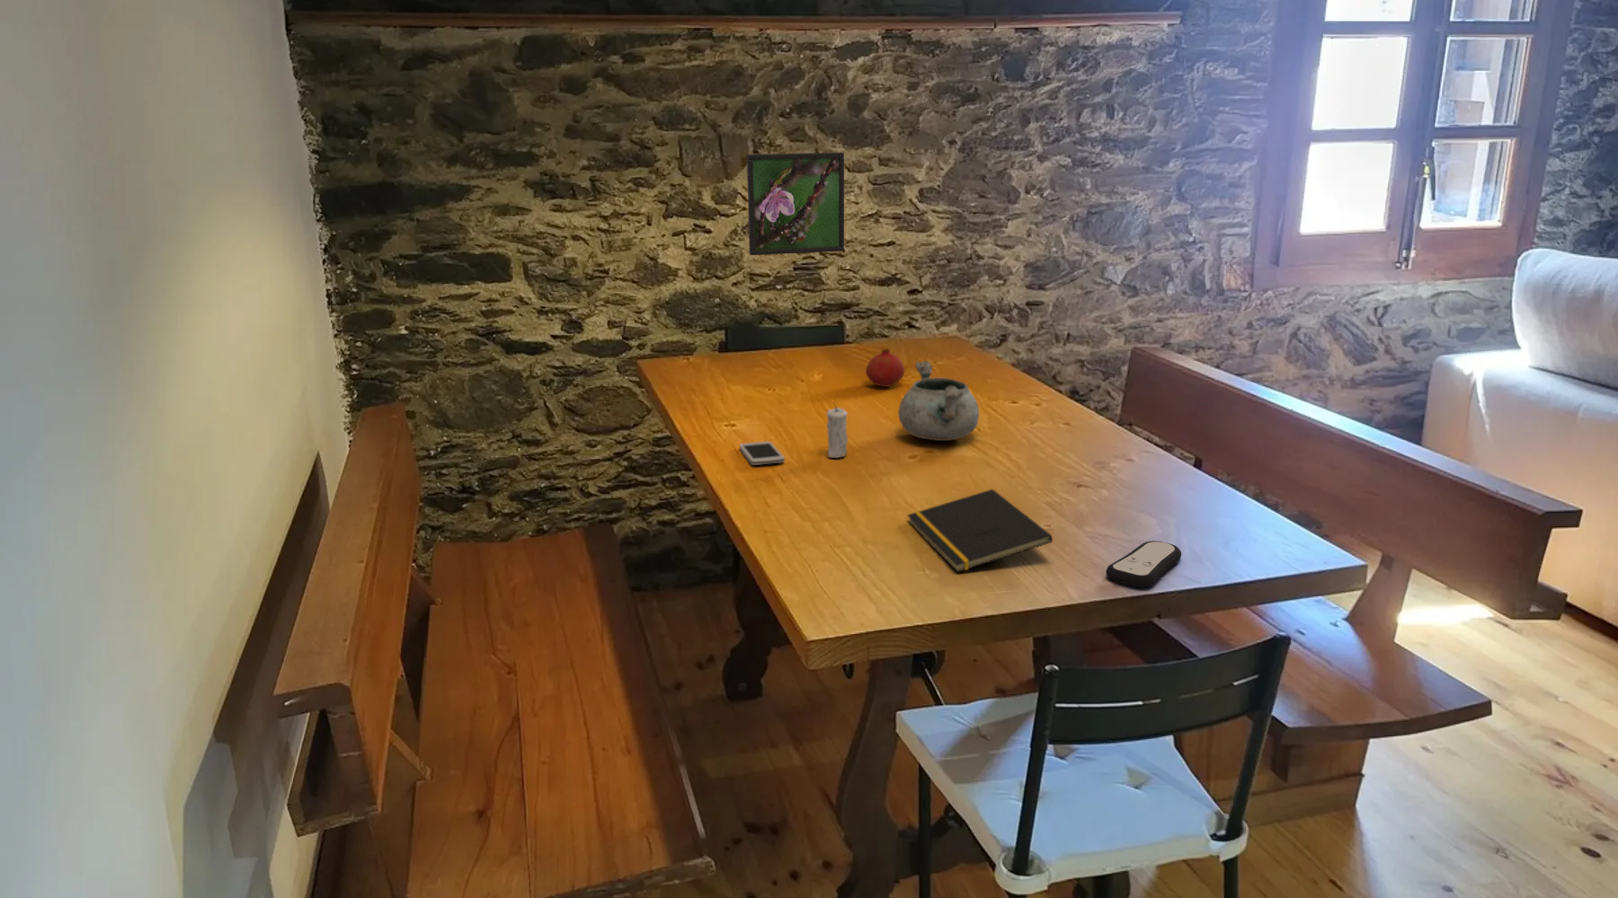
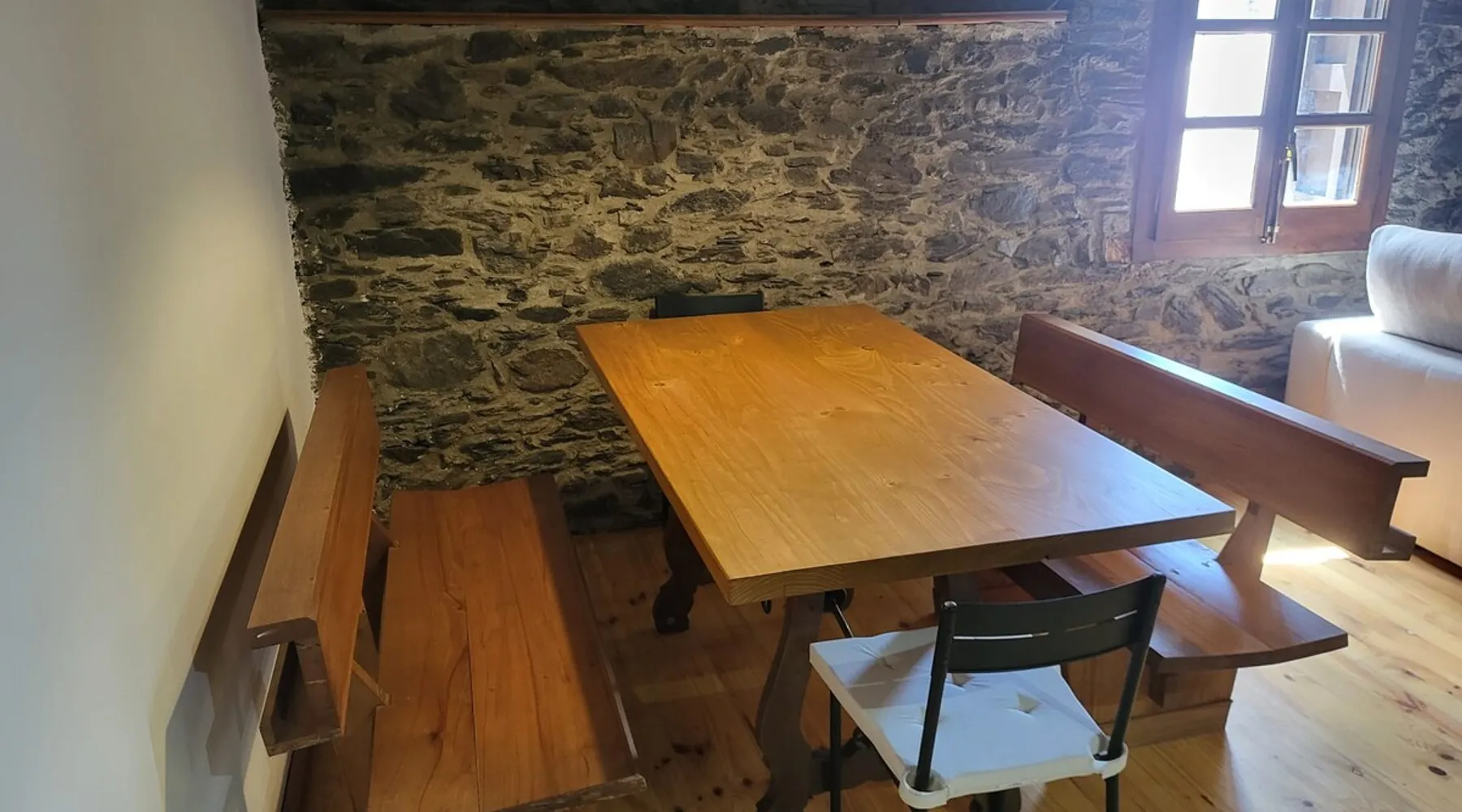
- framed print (797, 203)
- fruit (884, 366)
- remote control (1147, 562)
- notepad (976, 528)
- candle (837, 428)
- smartphone (761, 452)
- decorative bowl (940, 405)
